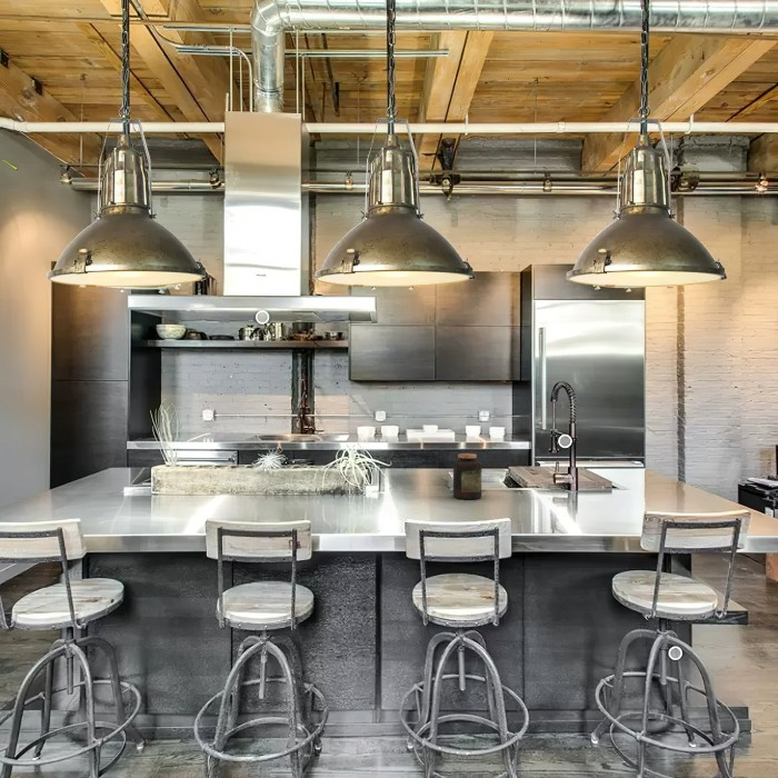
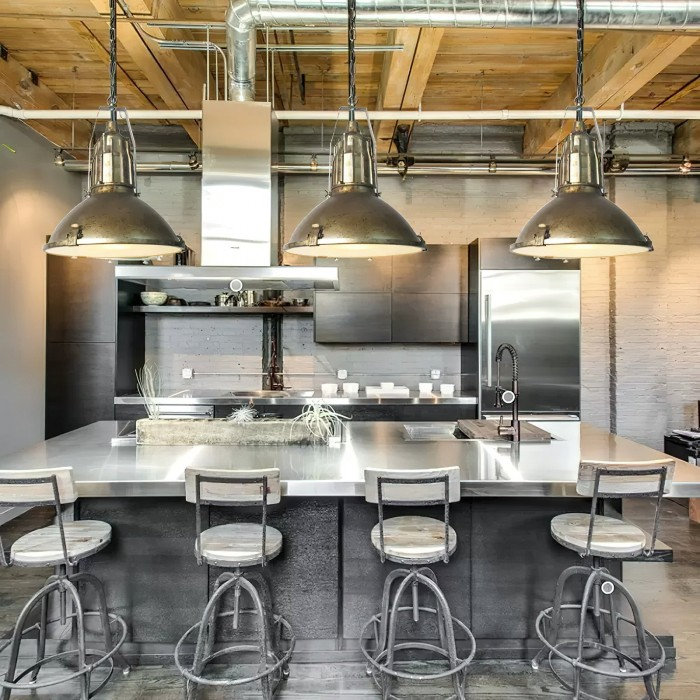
- jar (467, 475)
